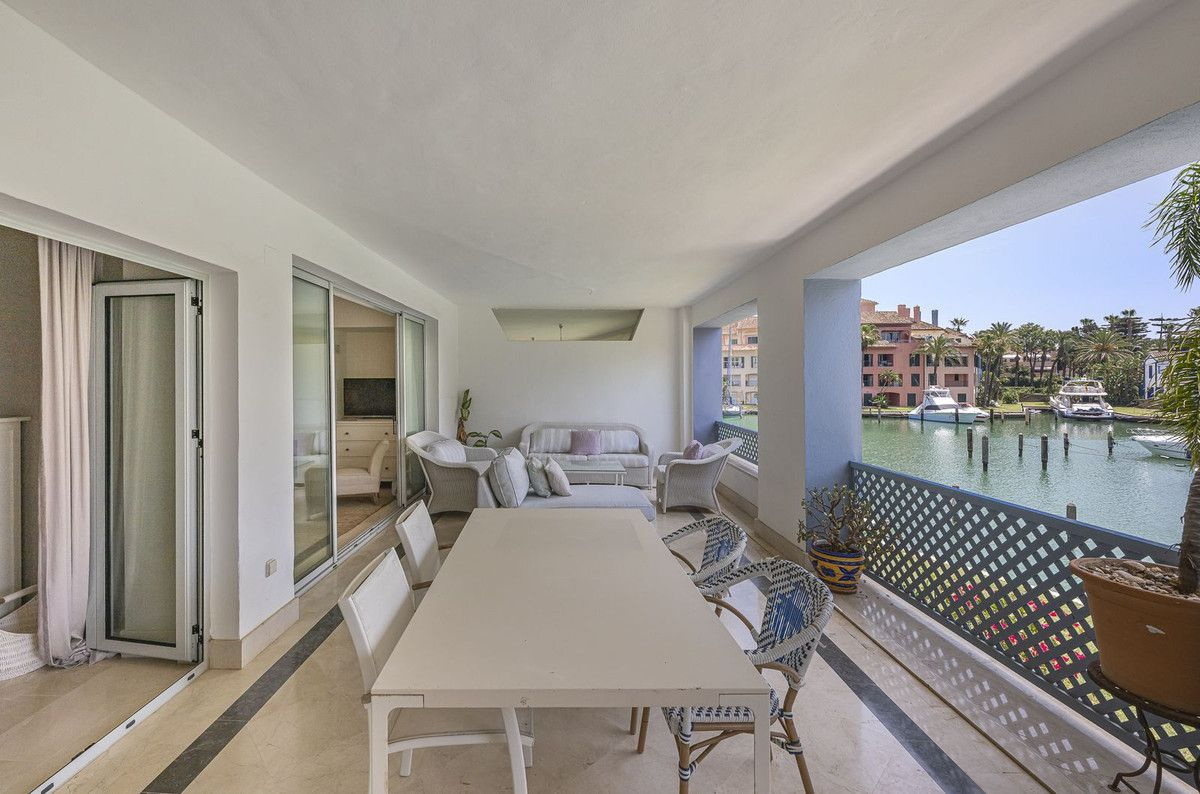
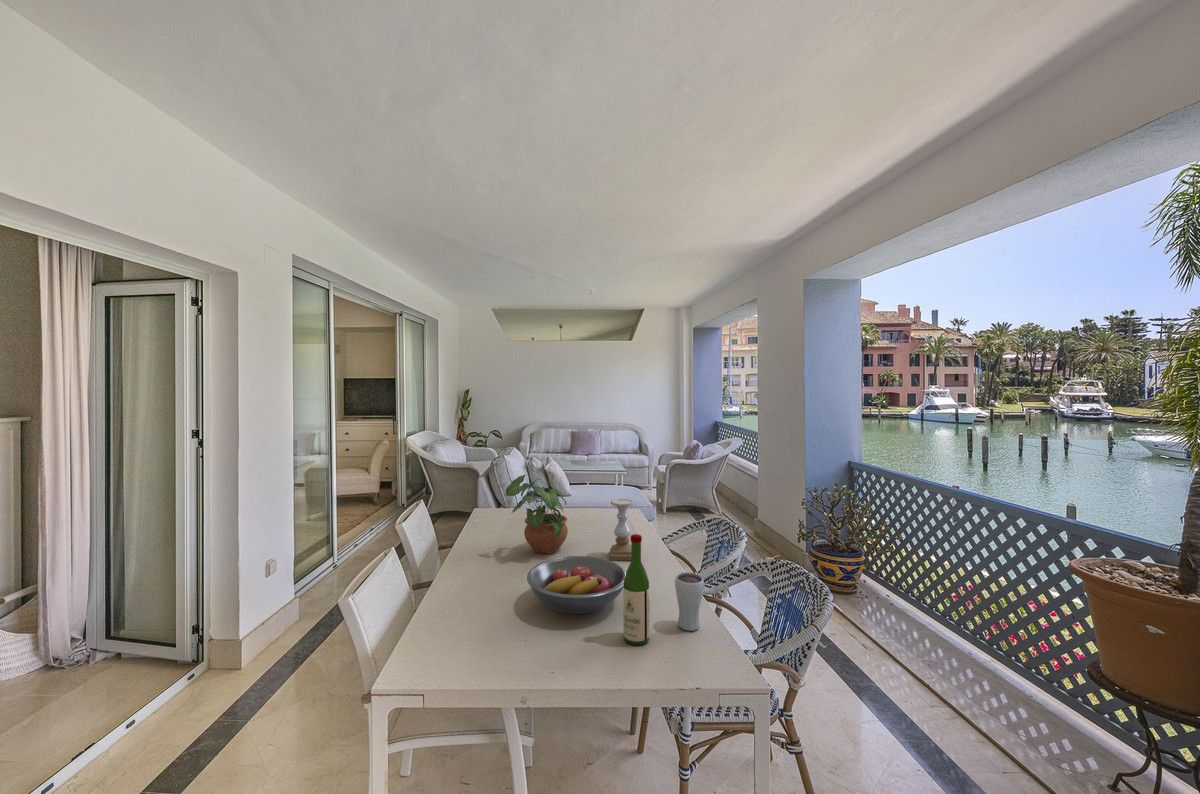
+ candle holder (622, 528)
+ potted plant (537, 512)
+ drinking glass (689, 601)
+ wine bottle (636, 587)
+ fruit bowl (577, 584)
